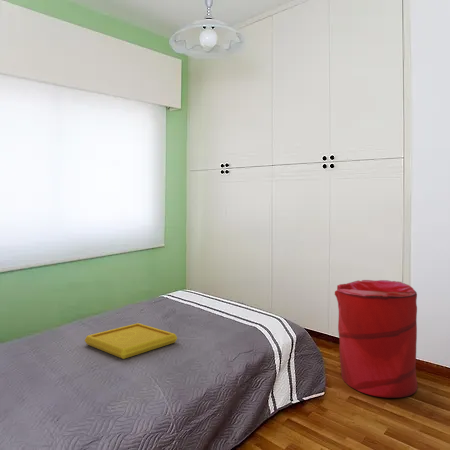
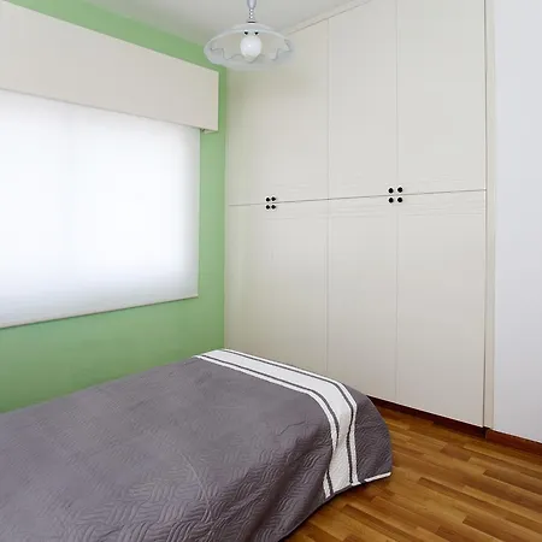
- serving tray (131, 339)
- laundry hamper (375, 332)
